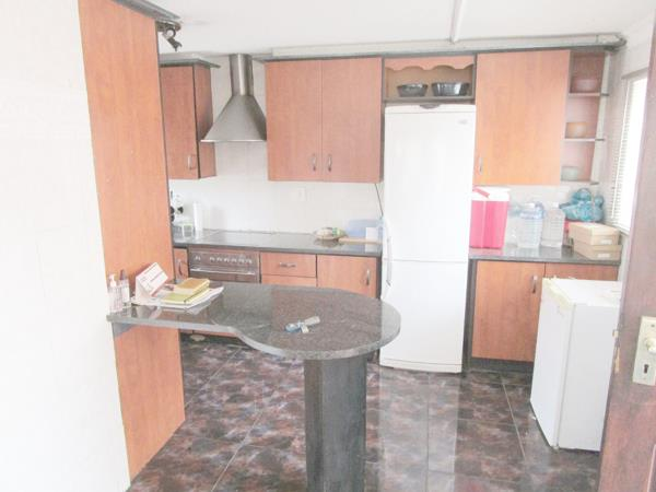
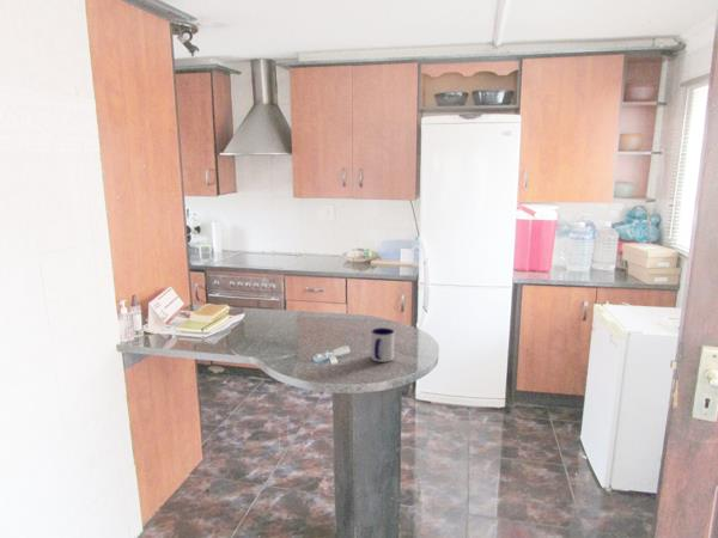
+ mug (381, 346)
